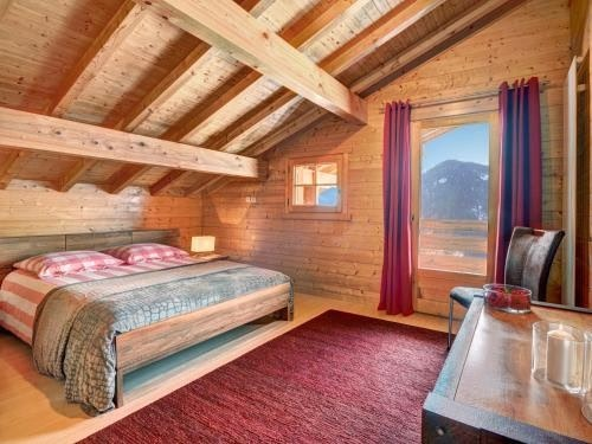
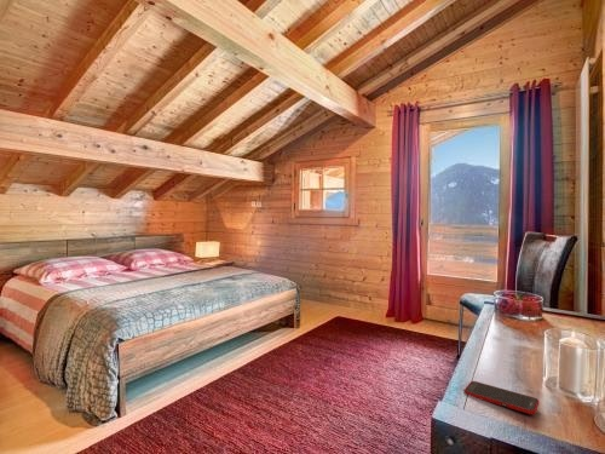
+ cell phone (500, 396)
